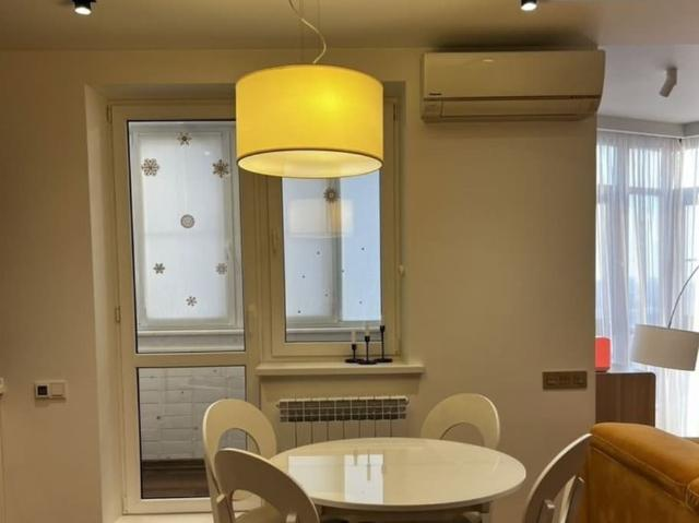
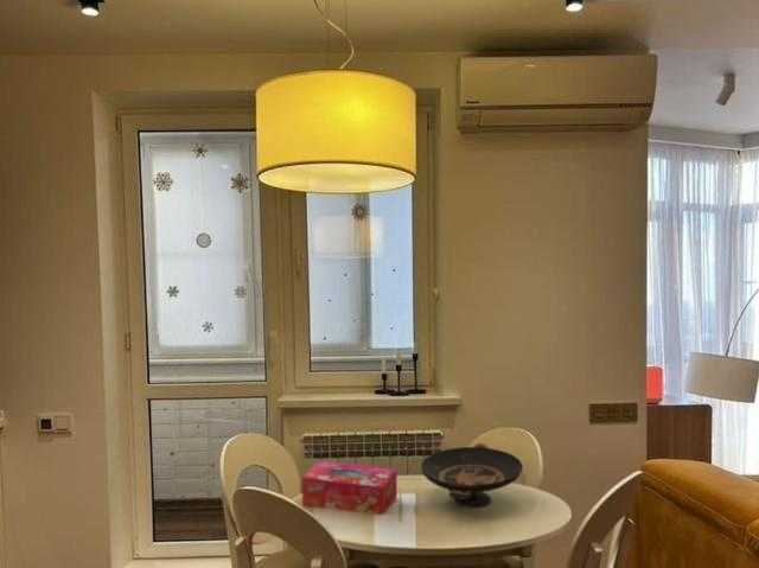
+ tissue box (350, 487)
+ decorative bowl (471, 480)
